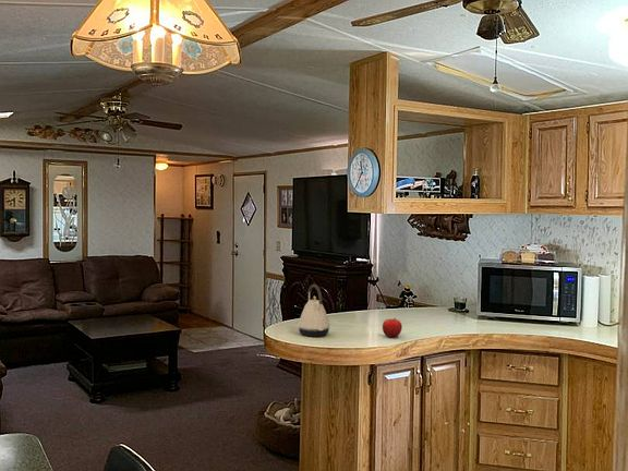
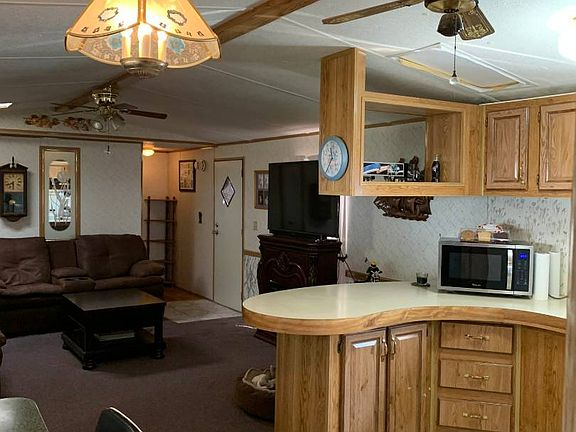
- fruit (391, 327)
- kettle (313, 309)
